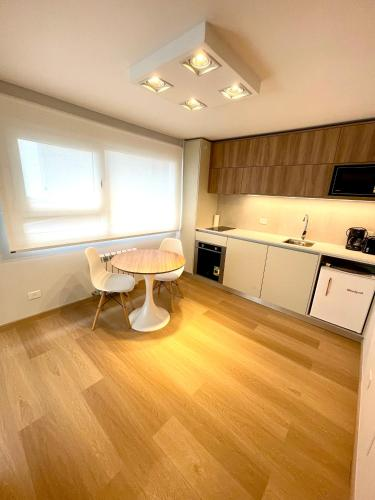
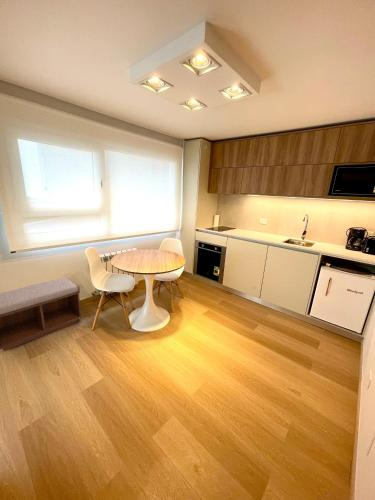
+ bench (37, 309)
